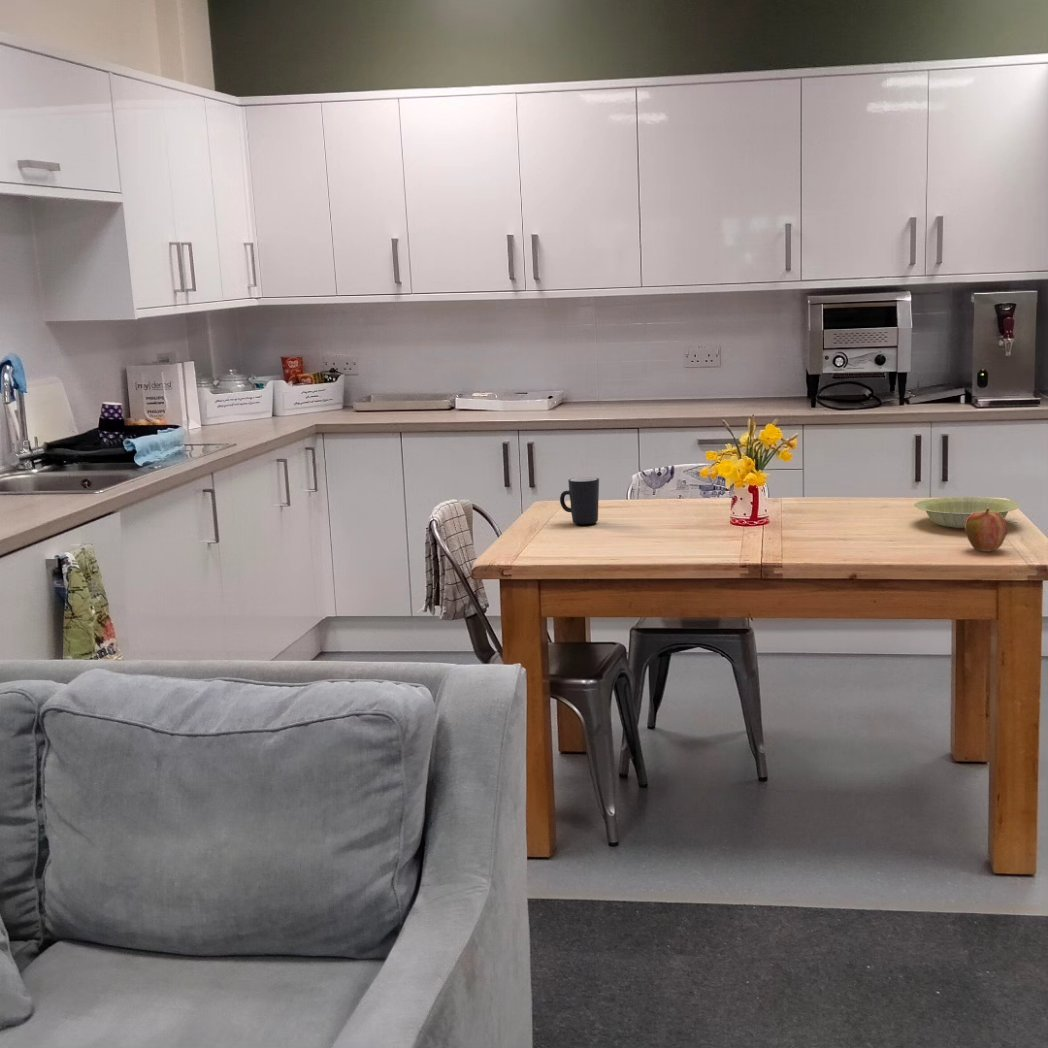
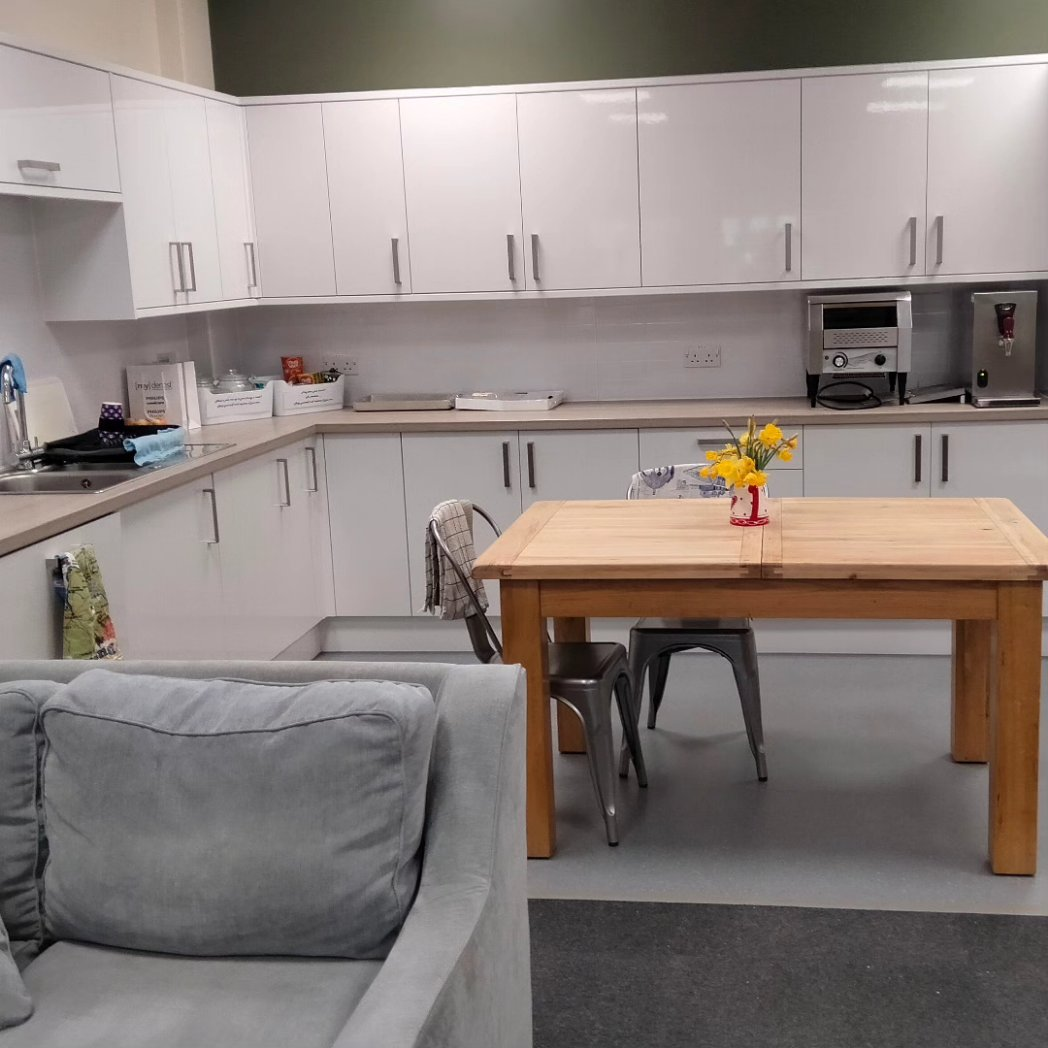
- apple (985, 529)
- mug (579, 501)
- bowl (966, 514)
